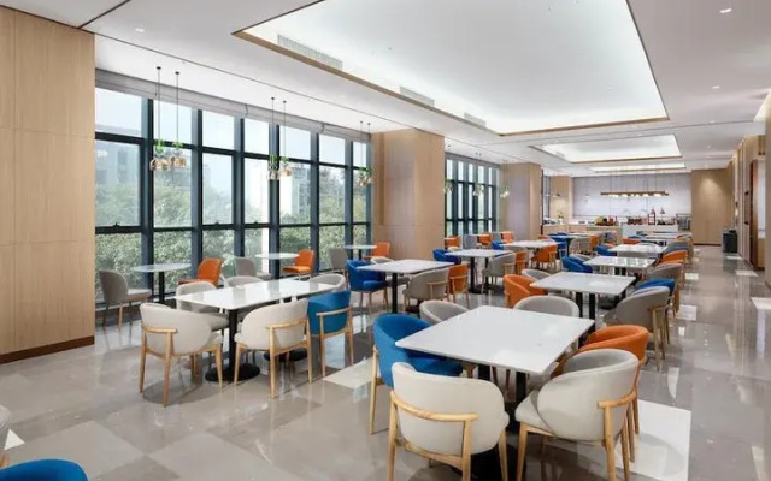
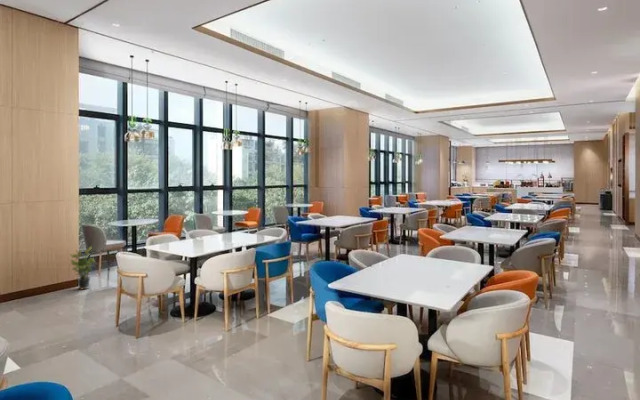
+ potted plant (81, 267)
